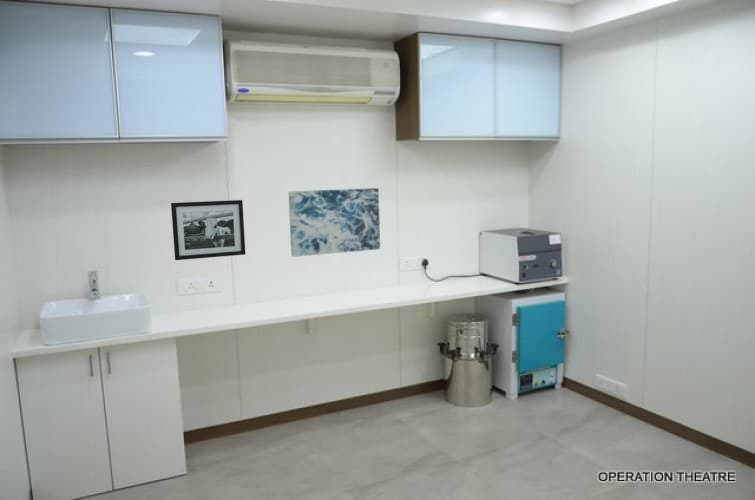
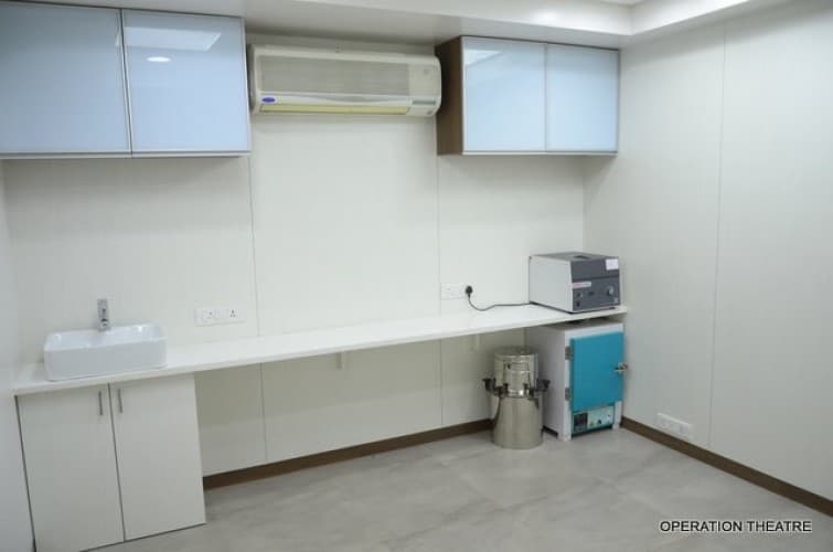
- wall art (335, 221)
- picture frame (209, 229)
